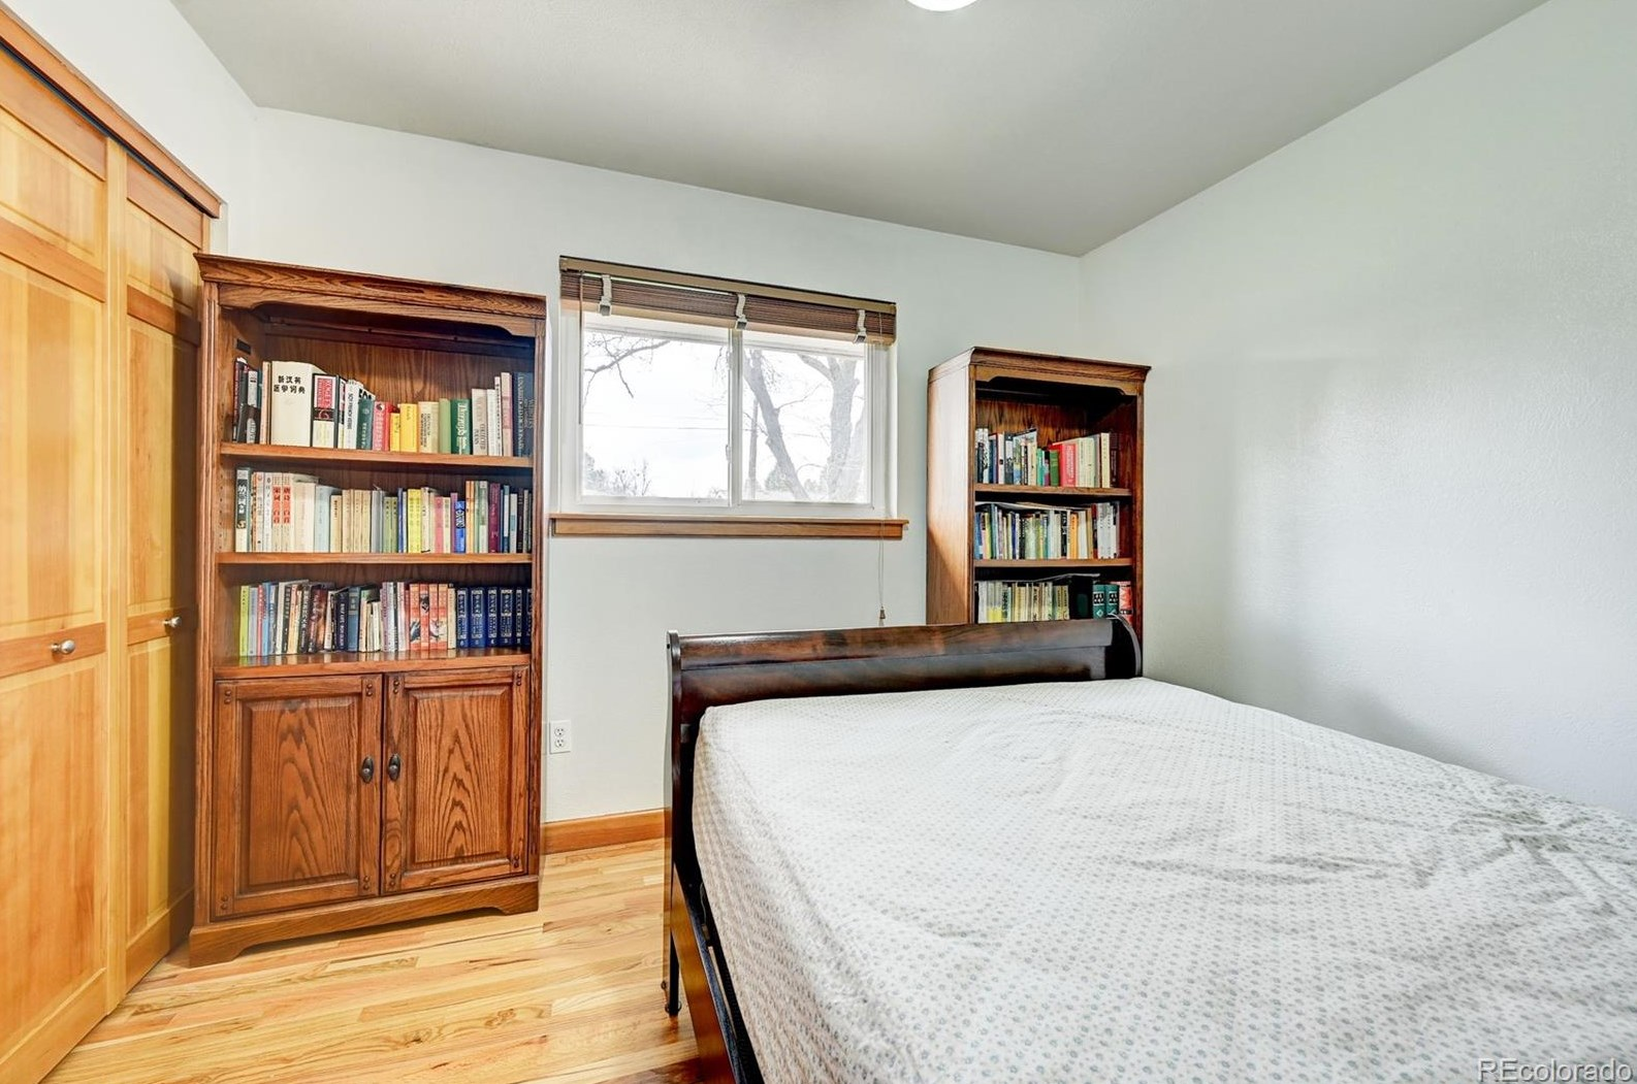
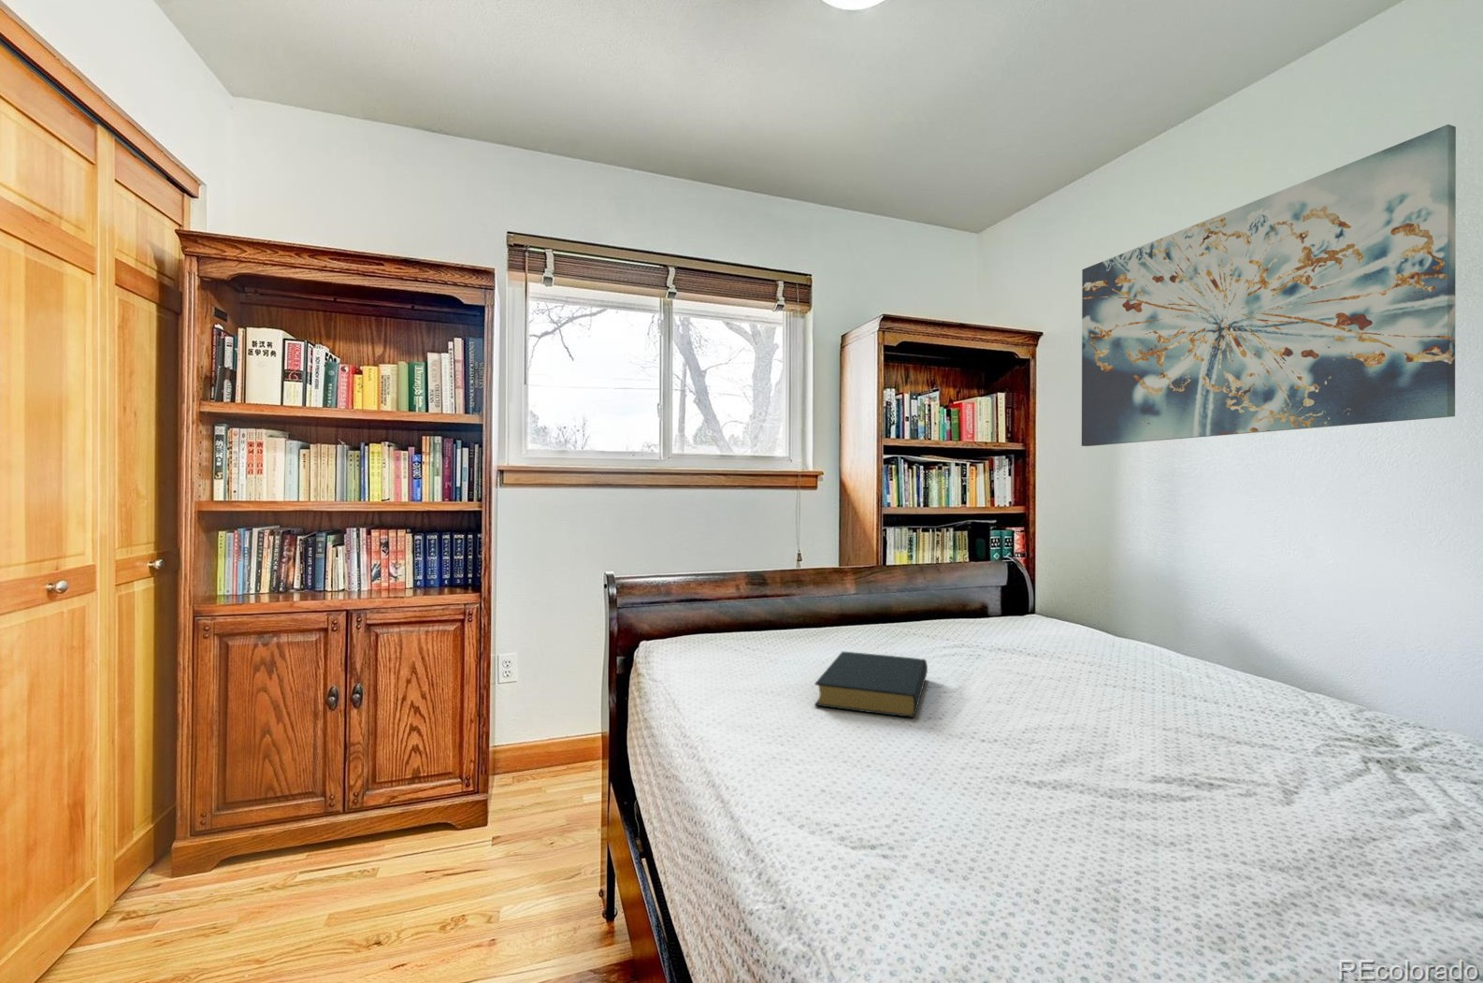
+ hardback book (874, 680)
+ wall art (1223, 325)
